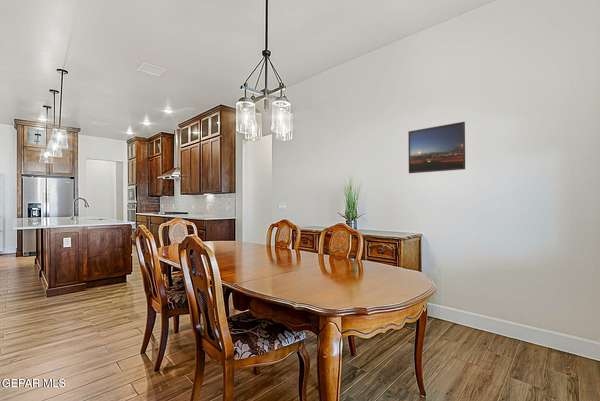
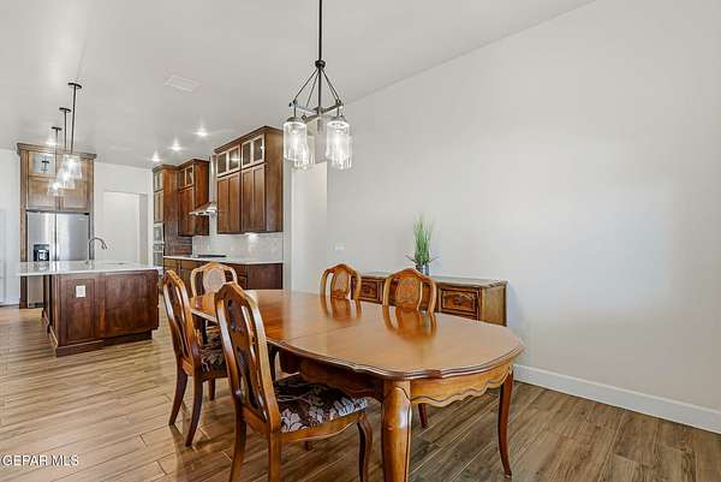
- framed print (435, 149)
